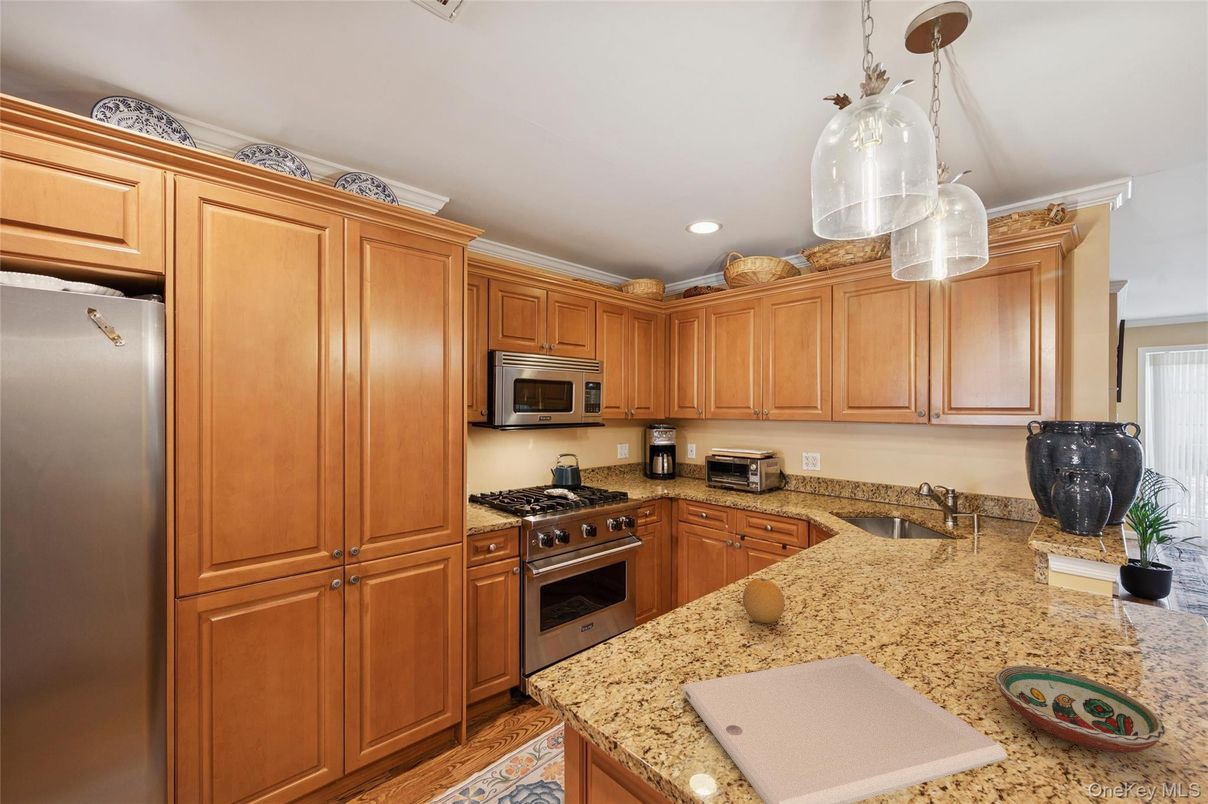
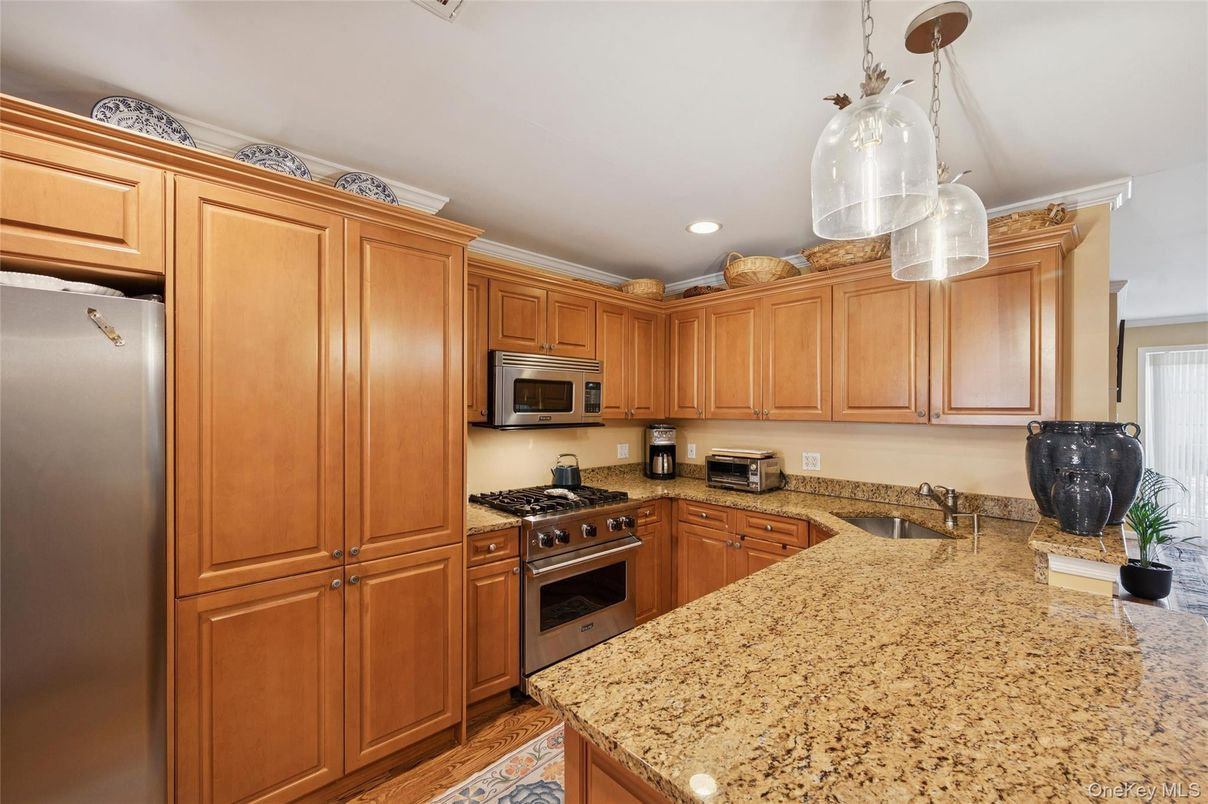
- decorative bowl (1072, 712)
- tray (827, 717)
- fruit (763, 600)
